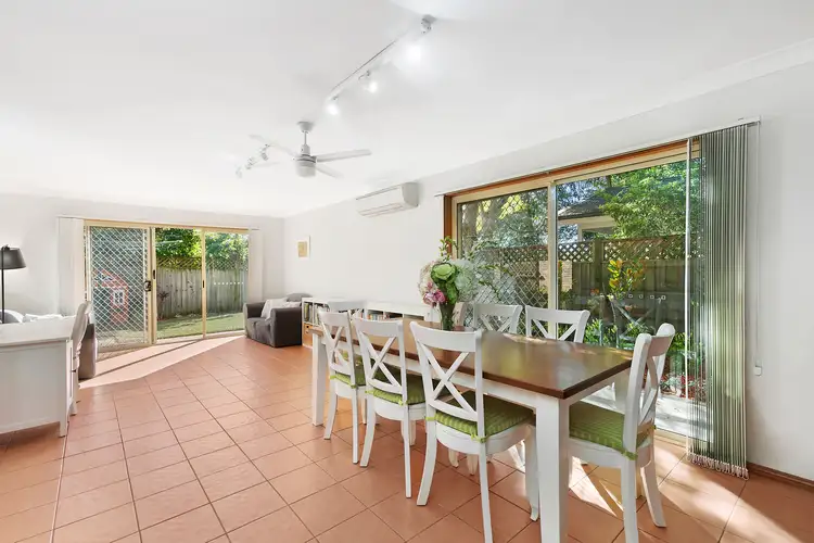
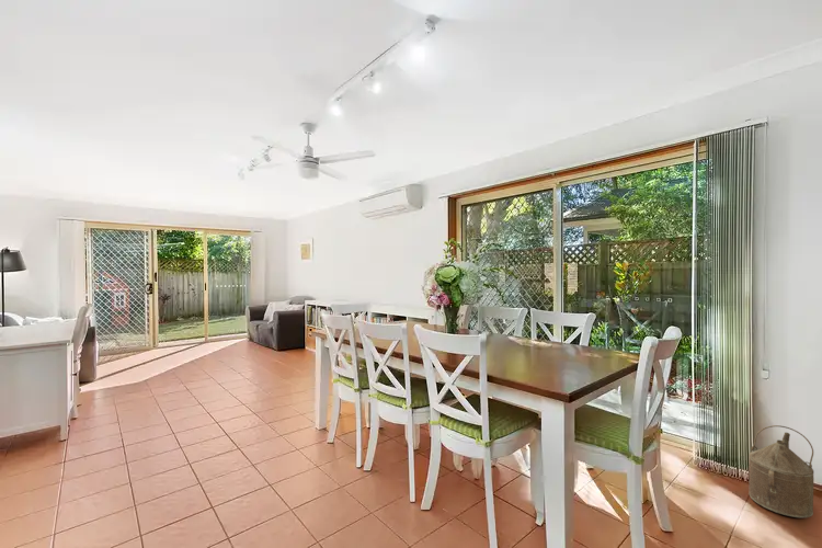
+ watering can (779, 466)
